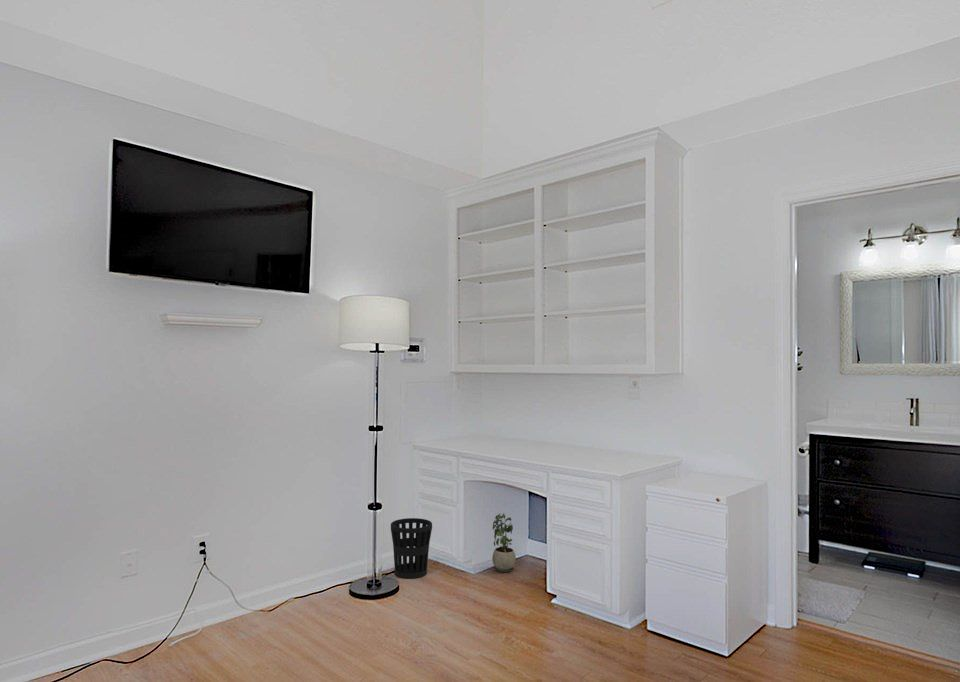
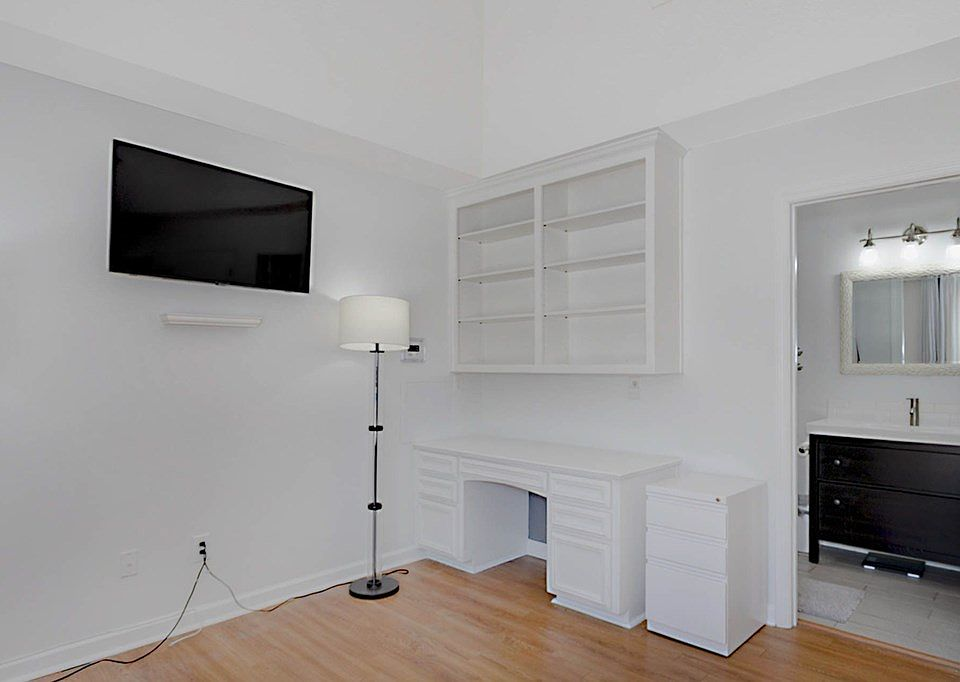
- wastebasket (411, 548)
- potted plant (503, 543)
